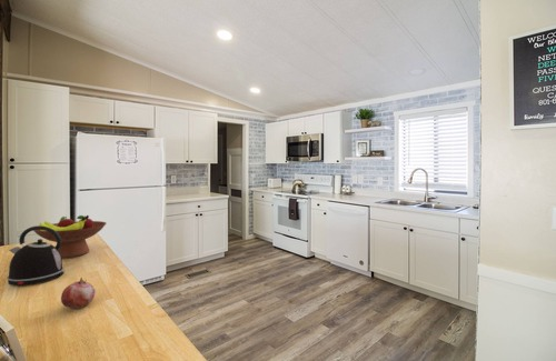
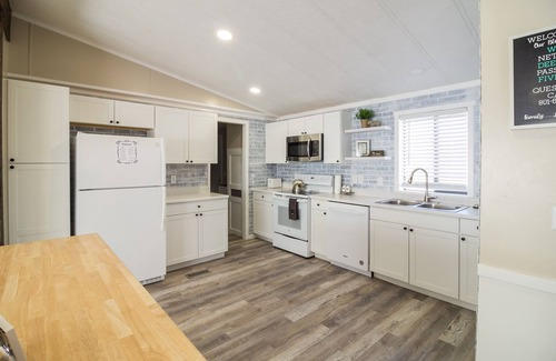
- fruit bowl (71, 233)
- fruit (78, 291)
- kettle (37, 251)
